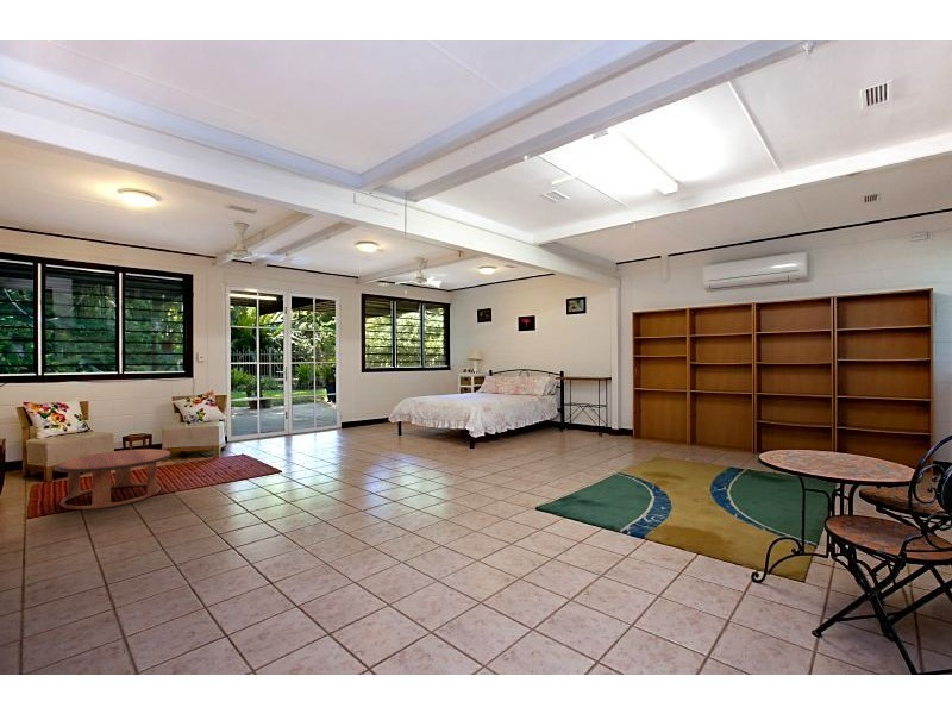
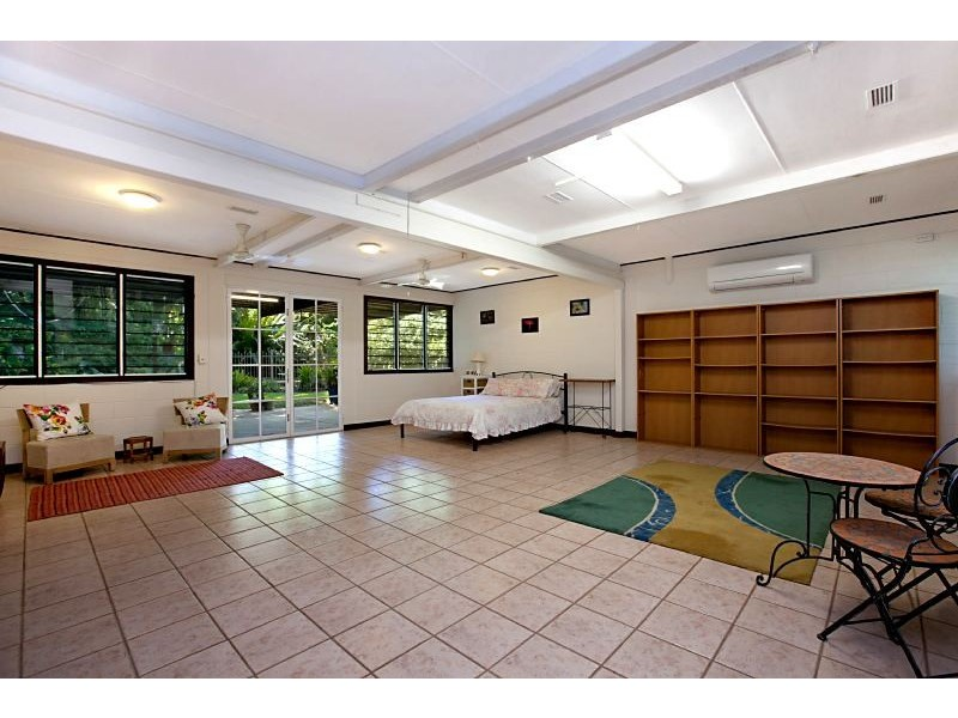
- coffee table (115, 476)
